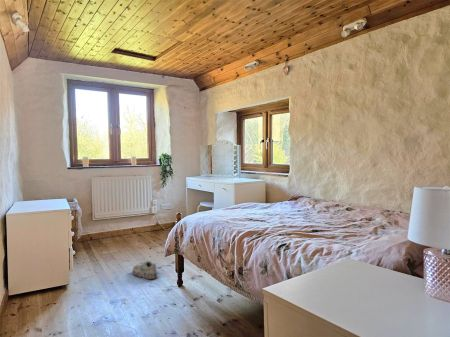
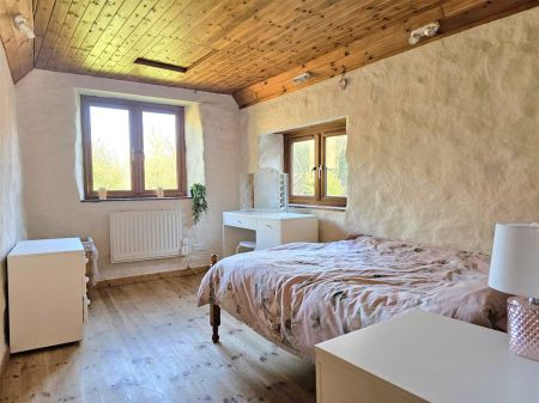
- shoe (144, 268)
